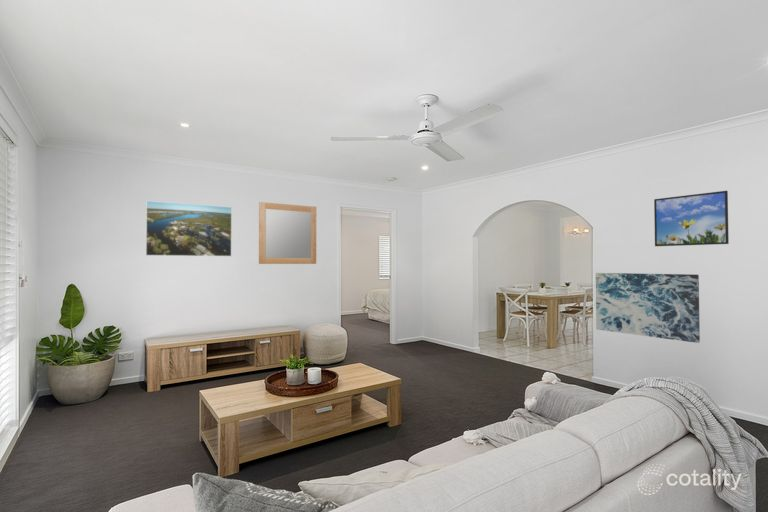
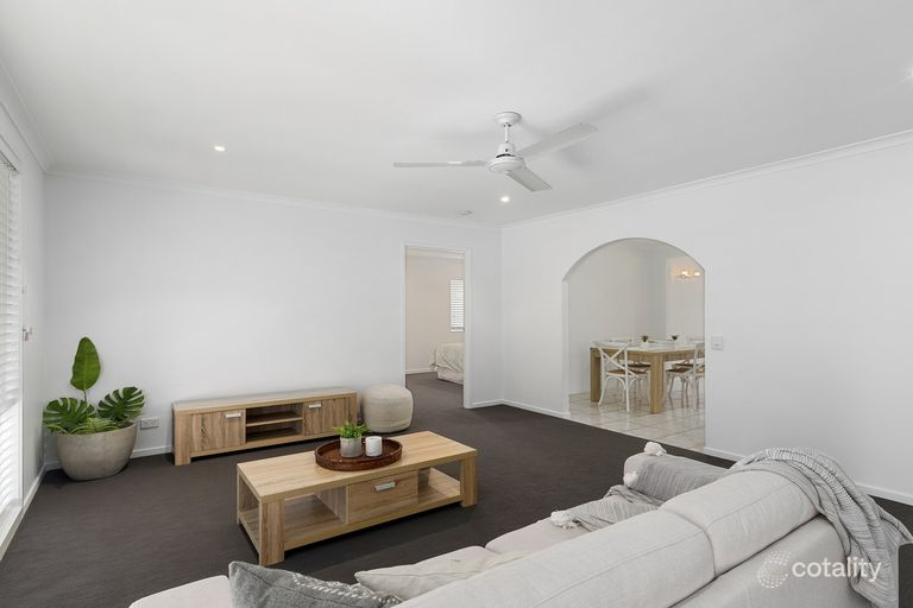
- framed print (190, 230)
- home mirror (288, 234)
- wall art (642, 304)
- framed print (689, 220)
